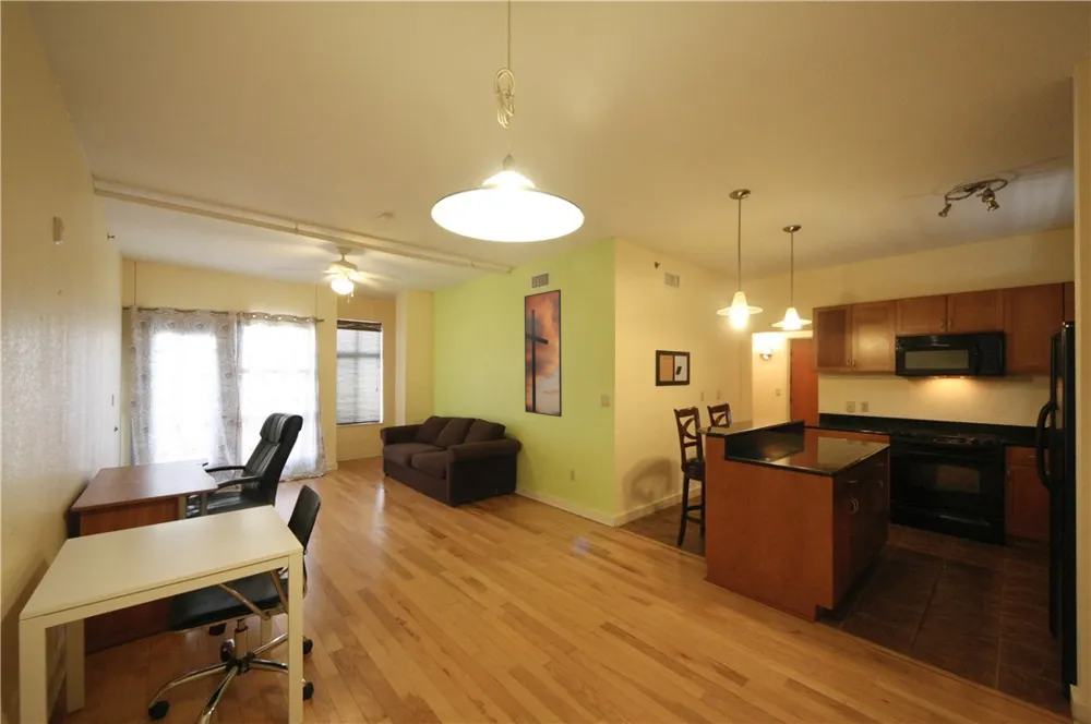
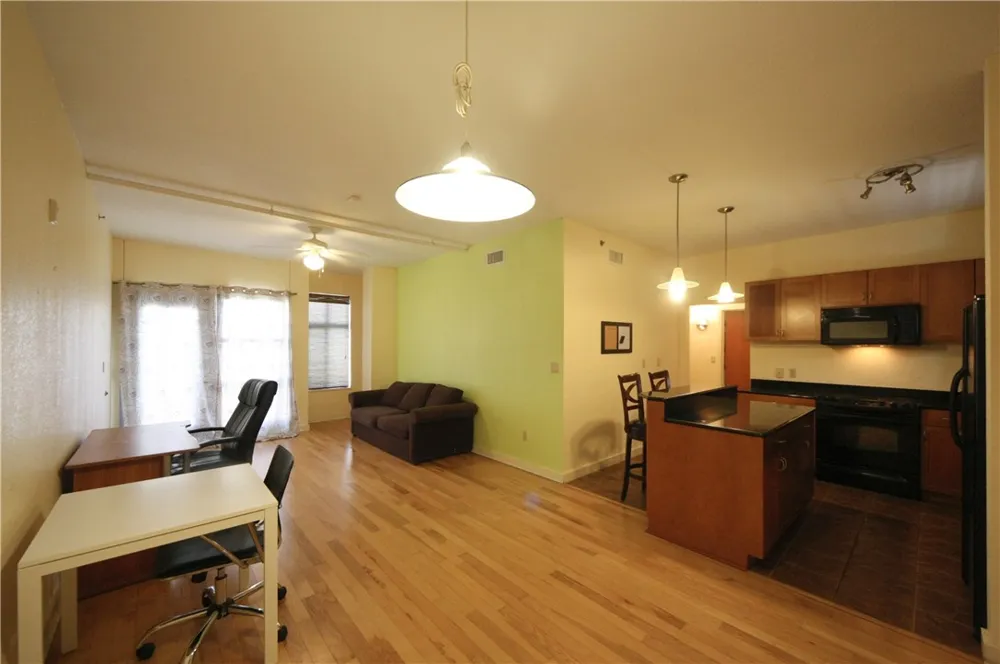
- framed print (541, 353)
